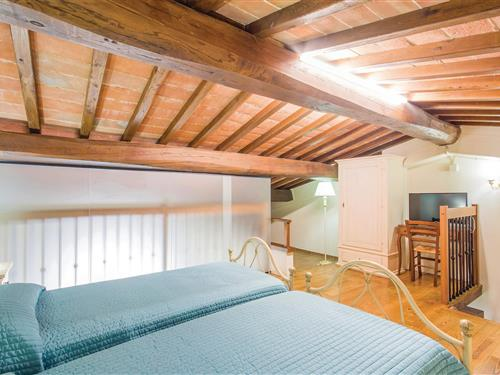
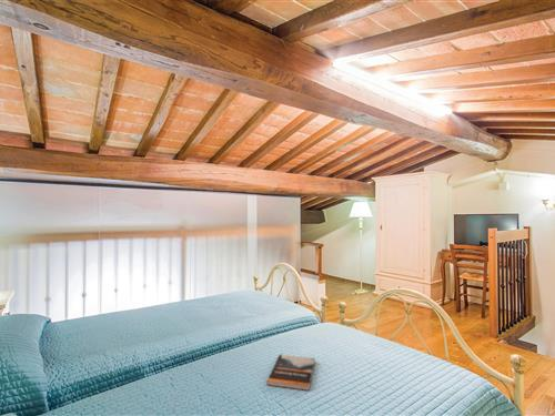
+ book (292, 371)
